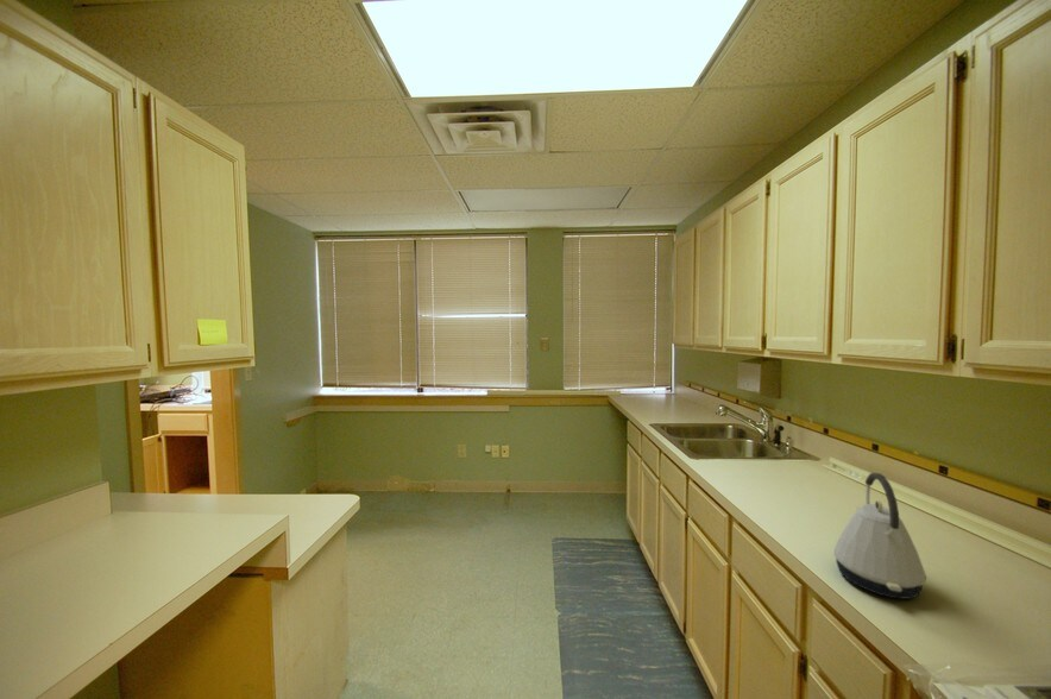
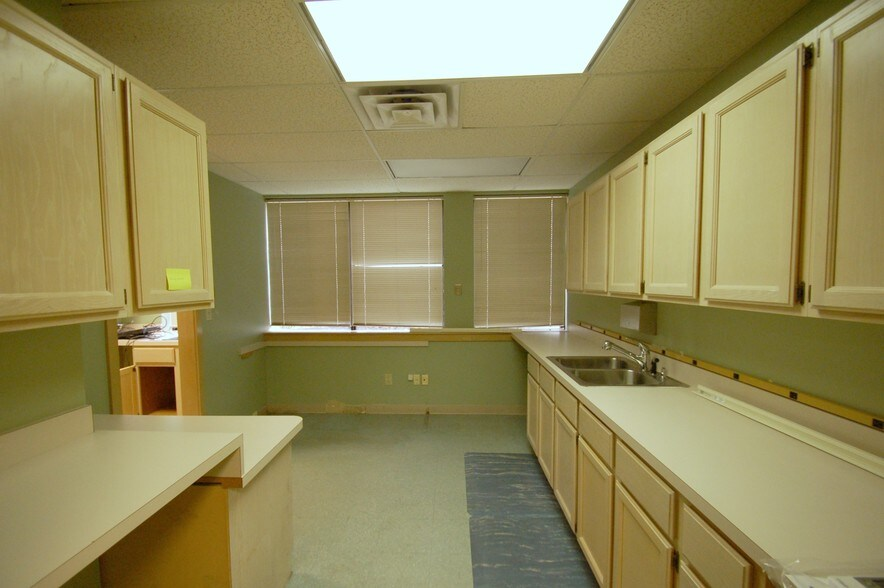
- kettle (877, 527)
